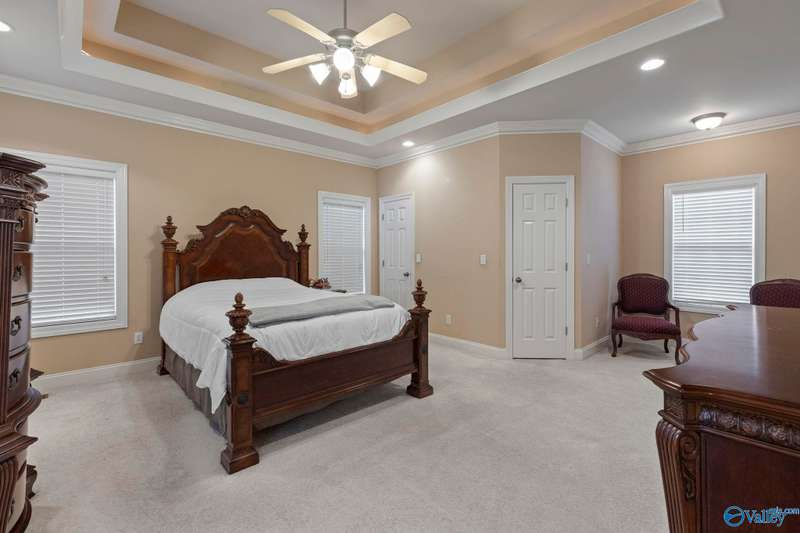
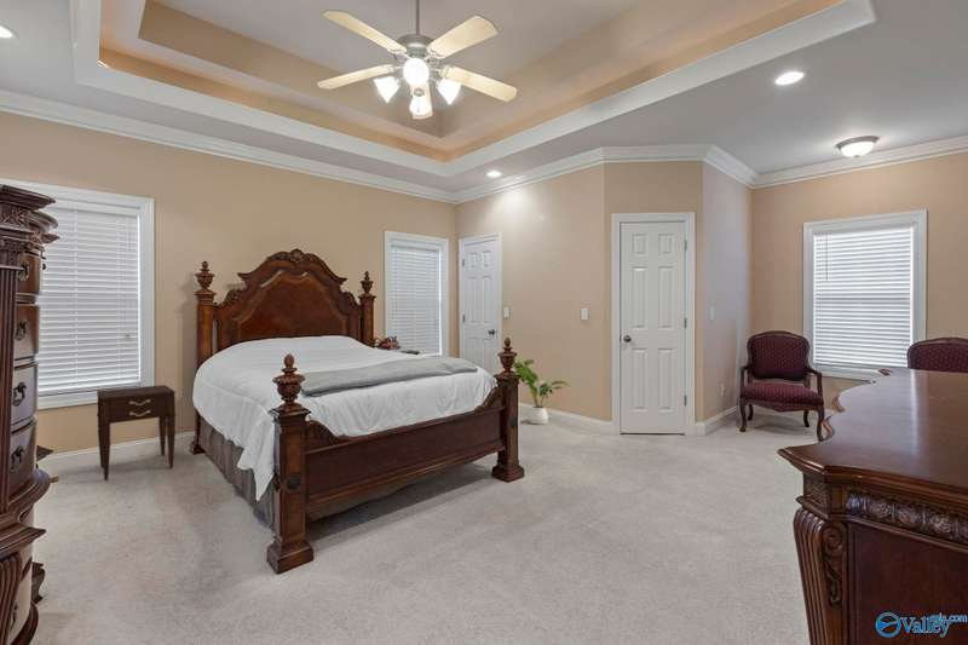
+ house plant (534, 392)
+ nightstand (133, 420)
